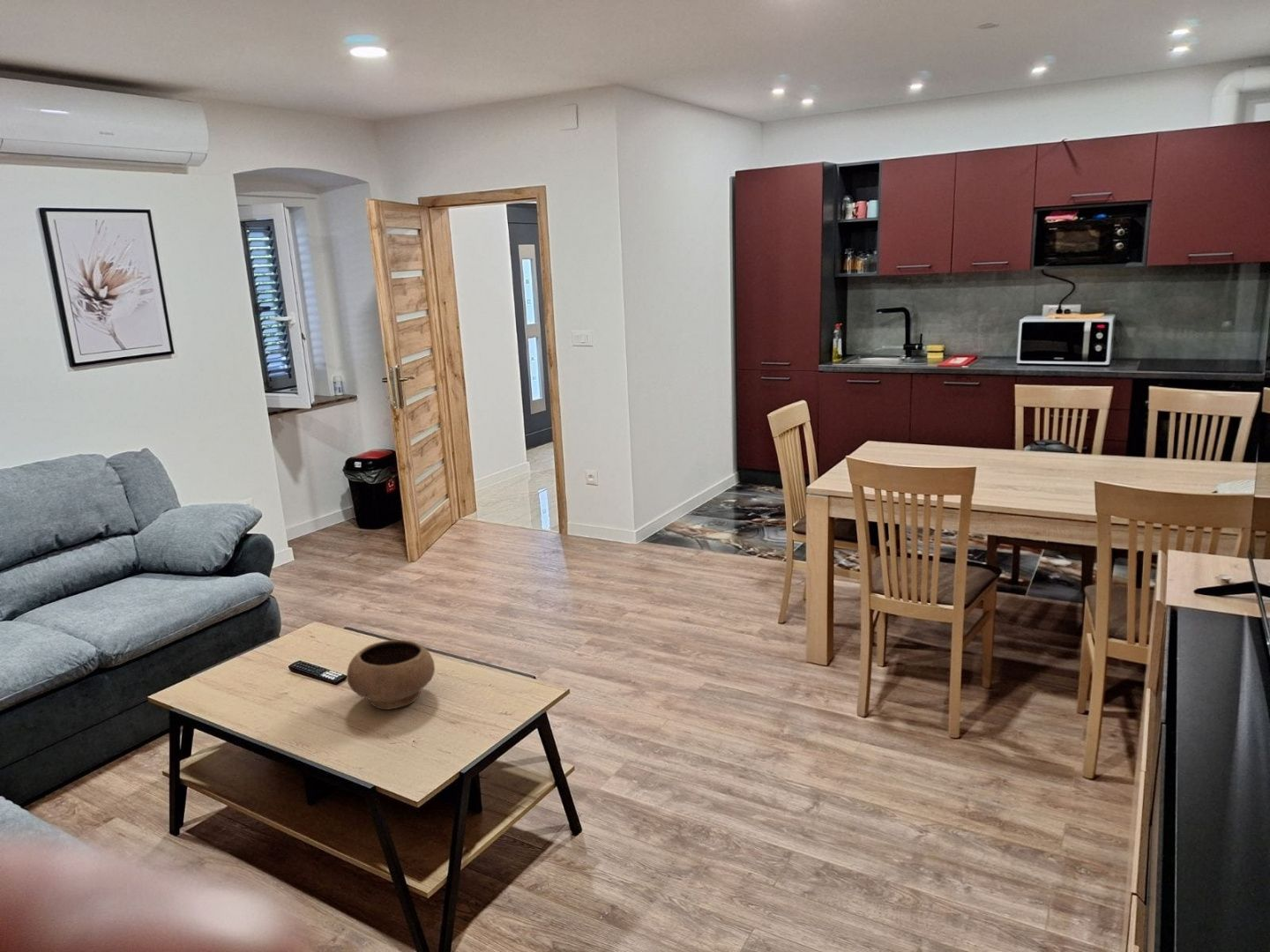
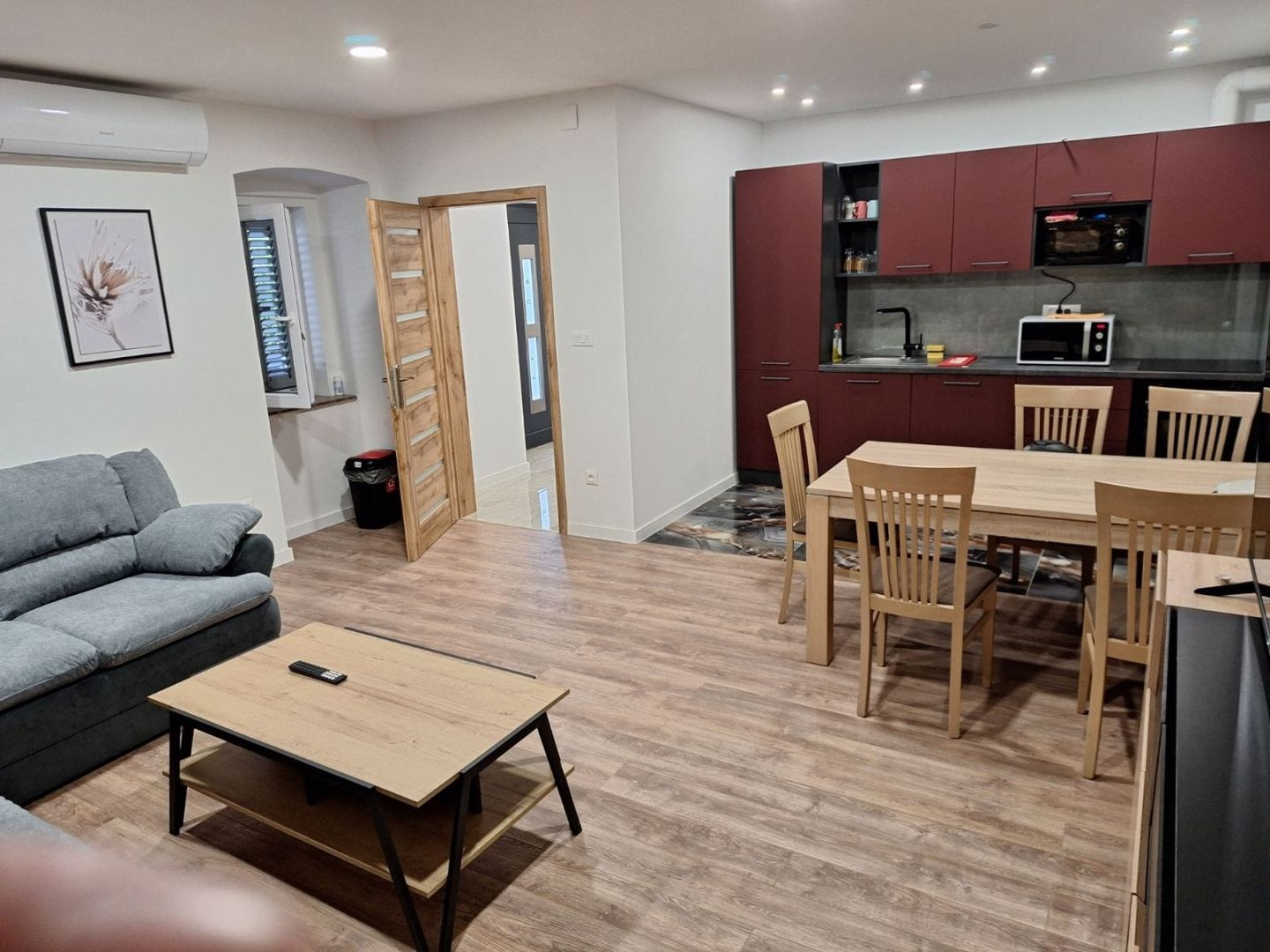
- bowl (392, 674)
